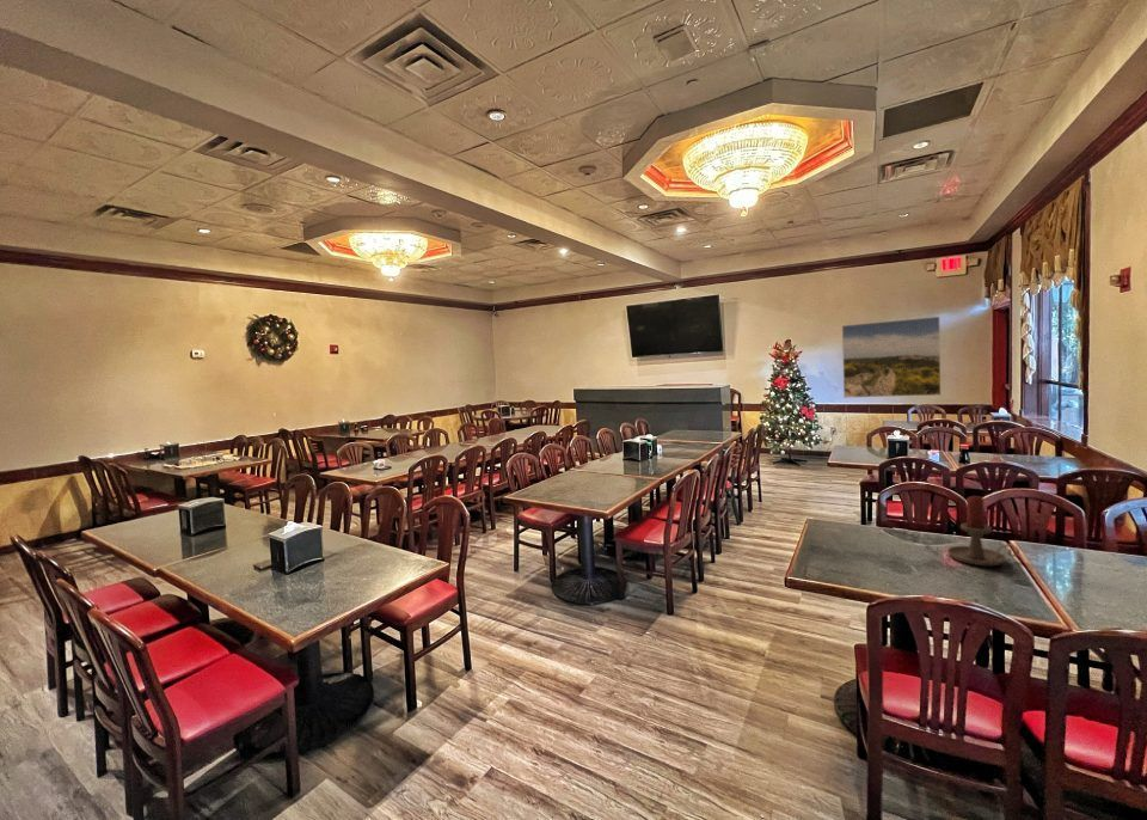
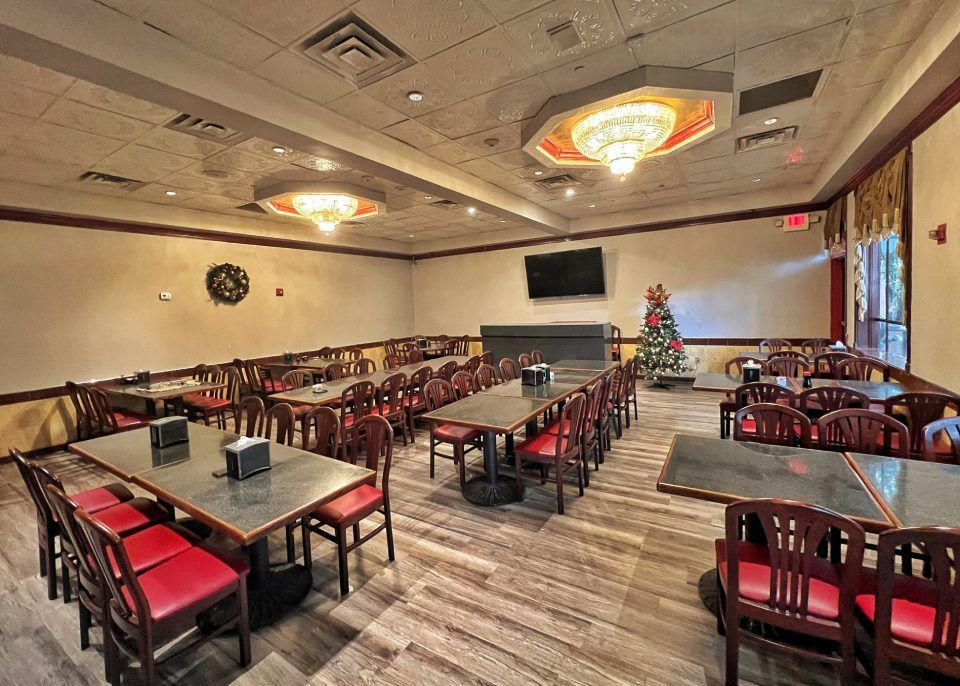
- candle holder (983, 527)
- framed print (889, 359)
